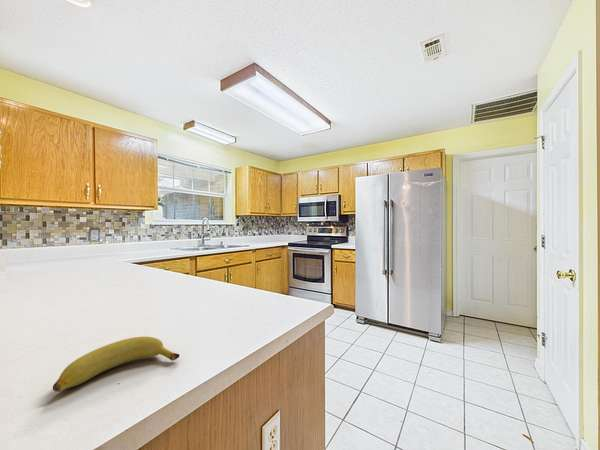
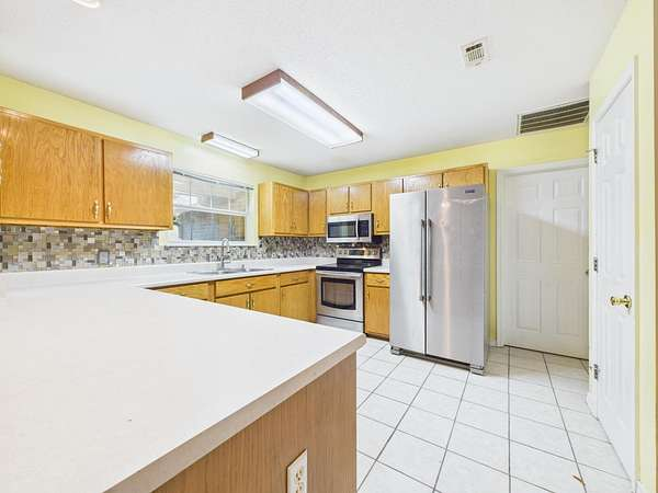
- banana (118, 360)
